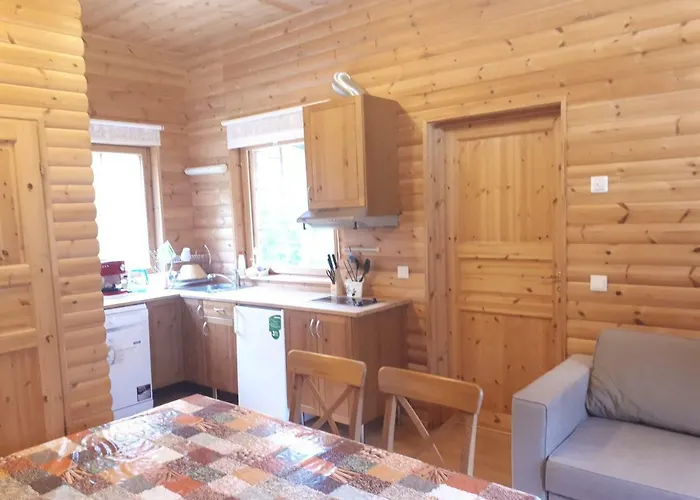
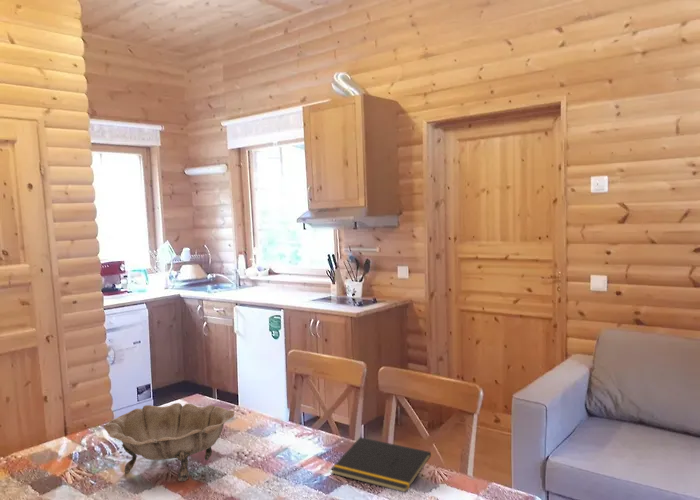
+ notepad (381, 462)
+ decorative bowl (170, 439)
